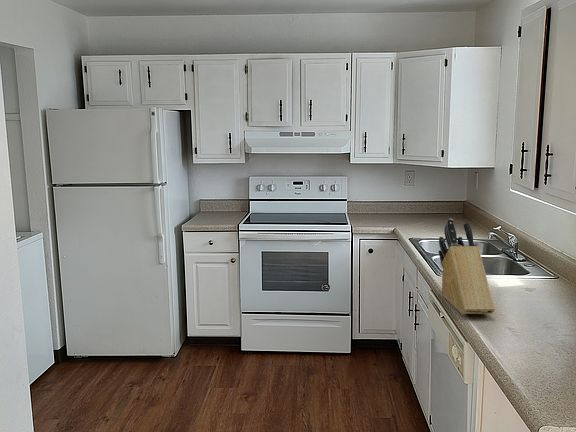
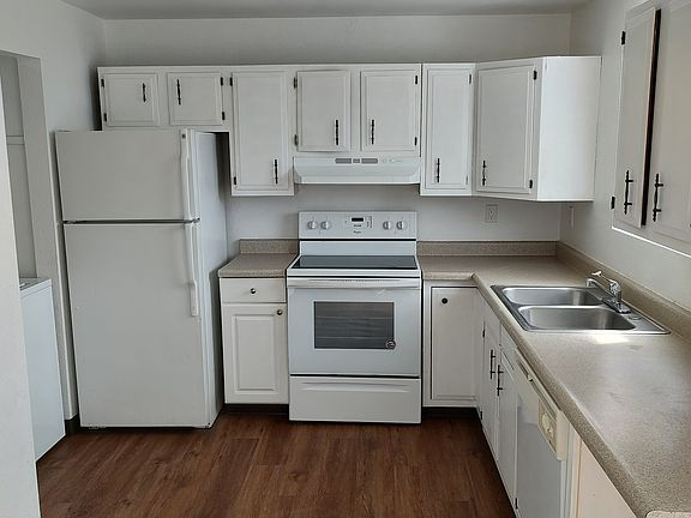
- knife block (464, 263)
